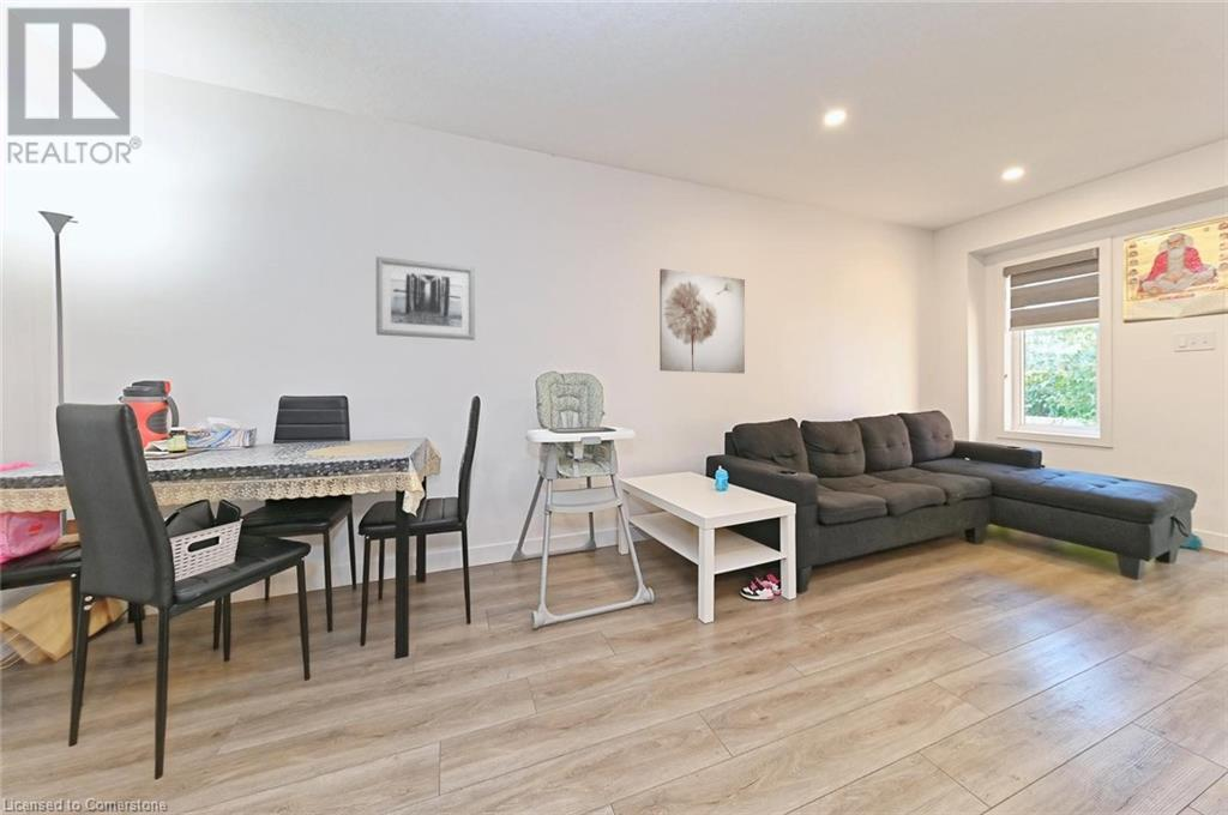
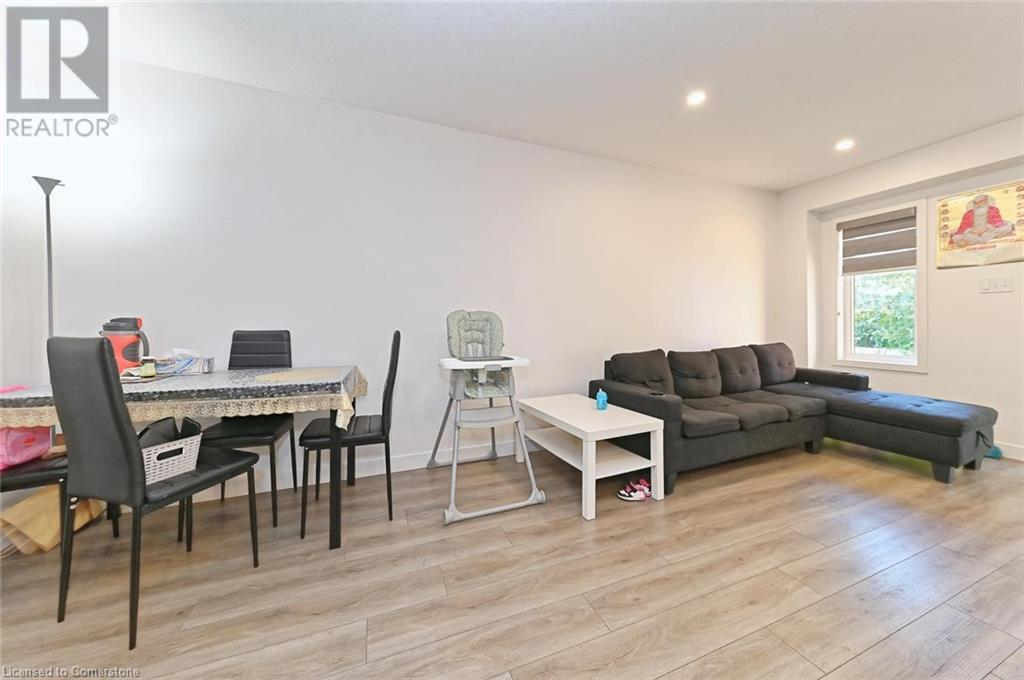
- wall art (427, 300)
- wall art (703, 322)
